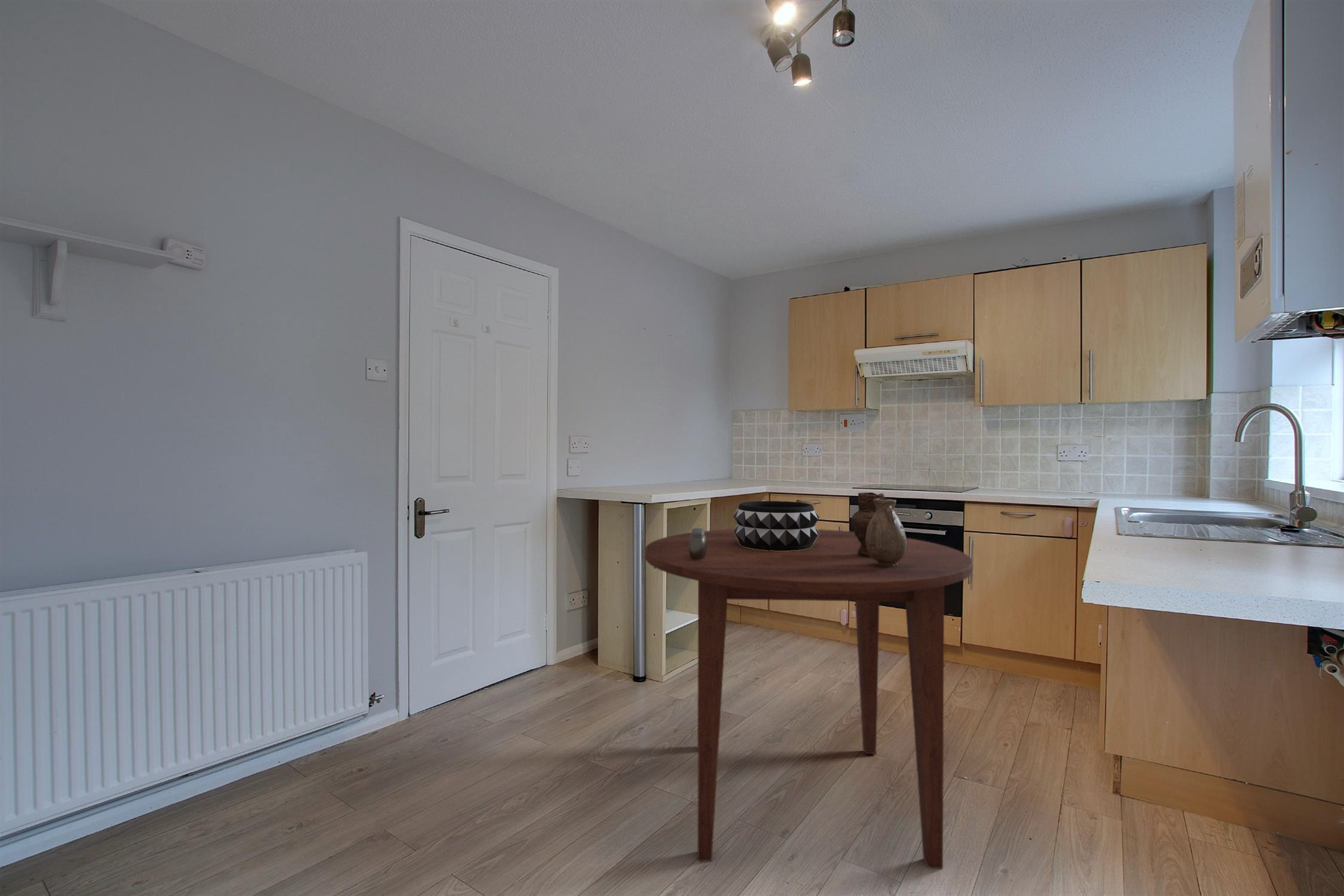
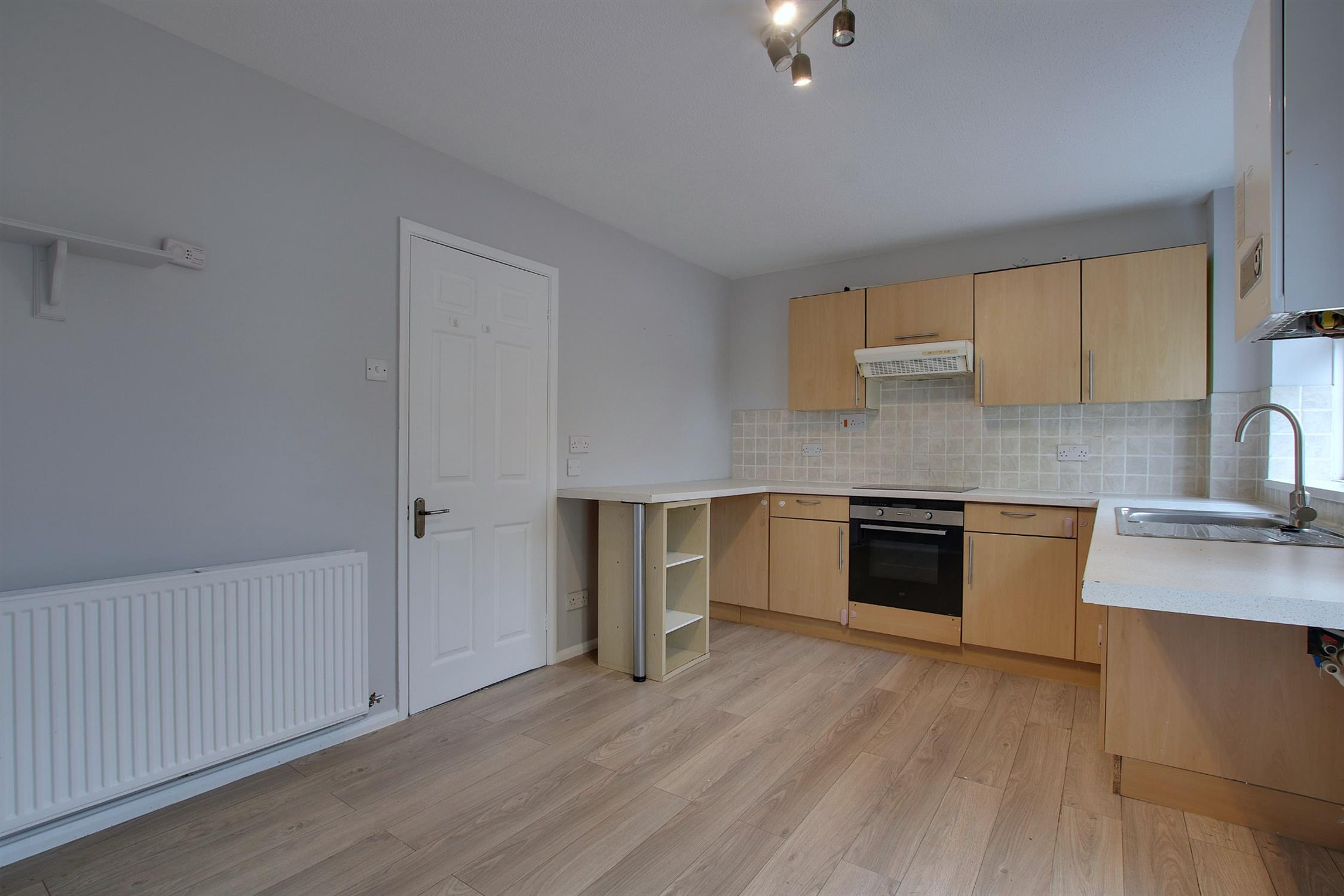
- salt and pepper shaker (697, 543)
- vase (877, 526)
- decorative bowl (776, 523)
- dining table (859, 672)
